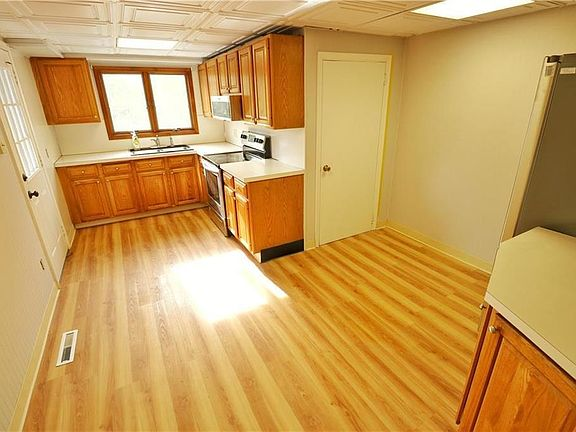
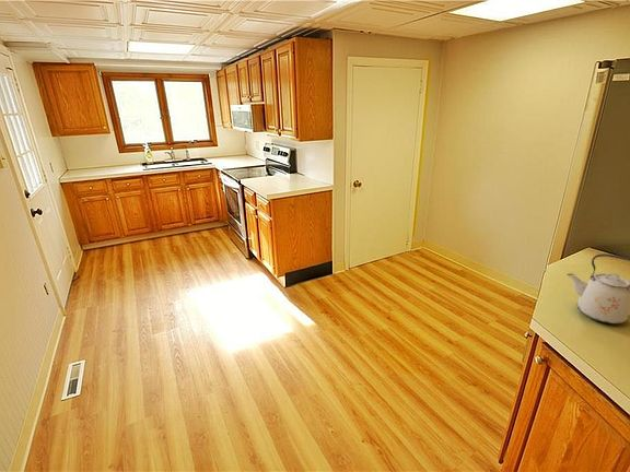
+ kettle (599, 284)
